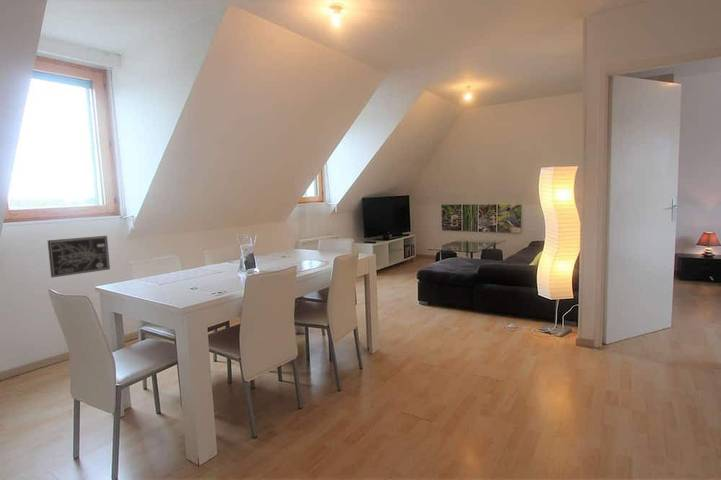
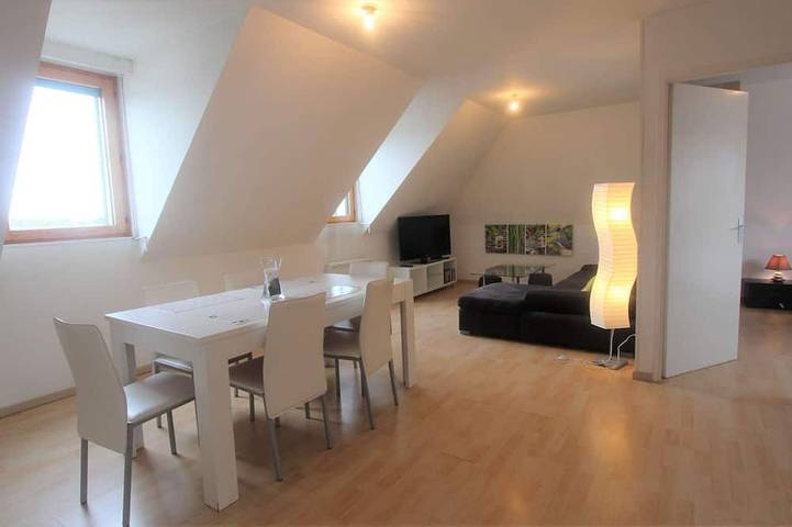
- wall art (80, 255)
